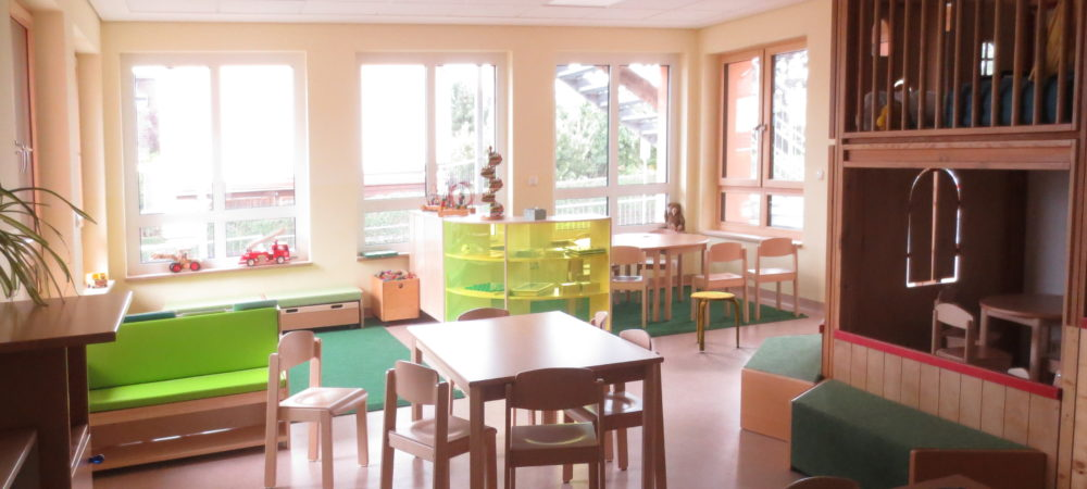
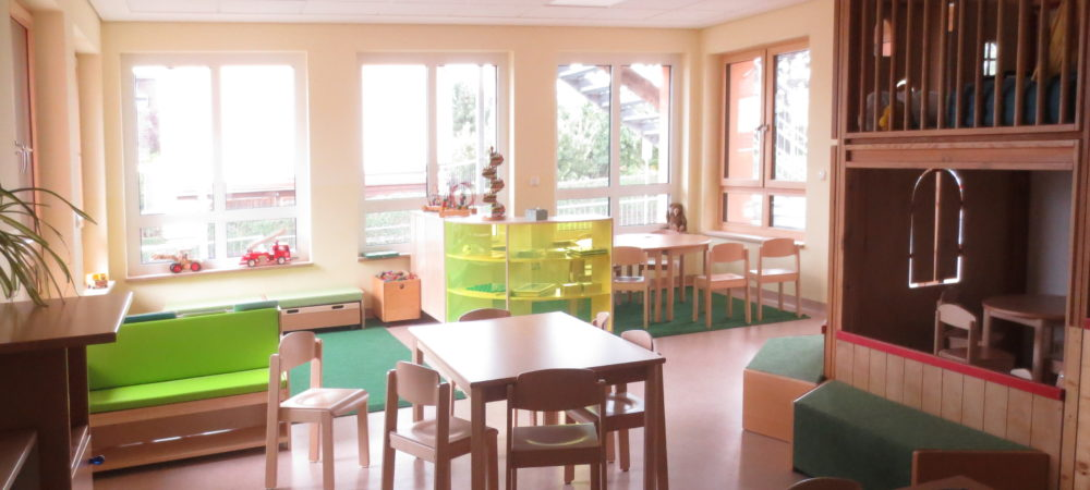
- stool (703, 321)
